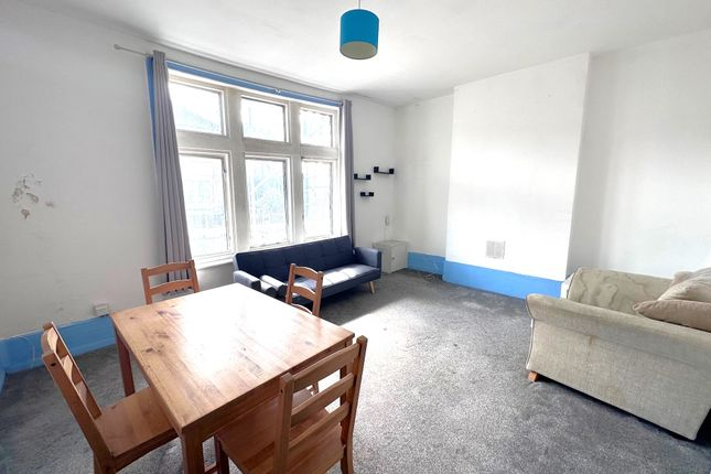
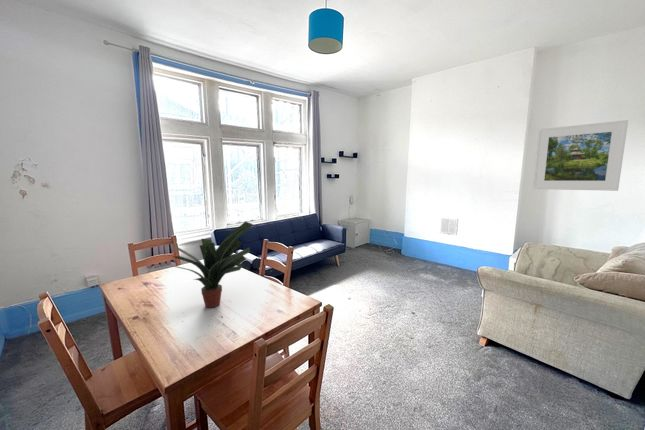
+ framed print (575, 157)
+ potted plant (216, 265)
